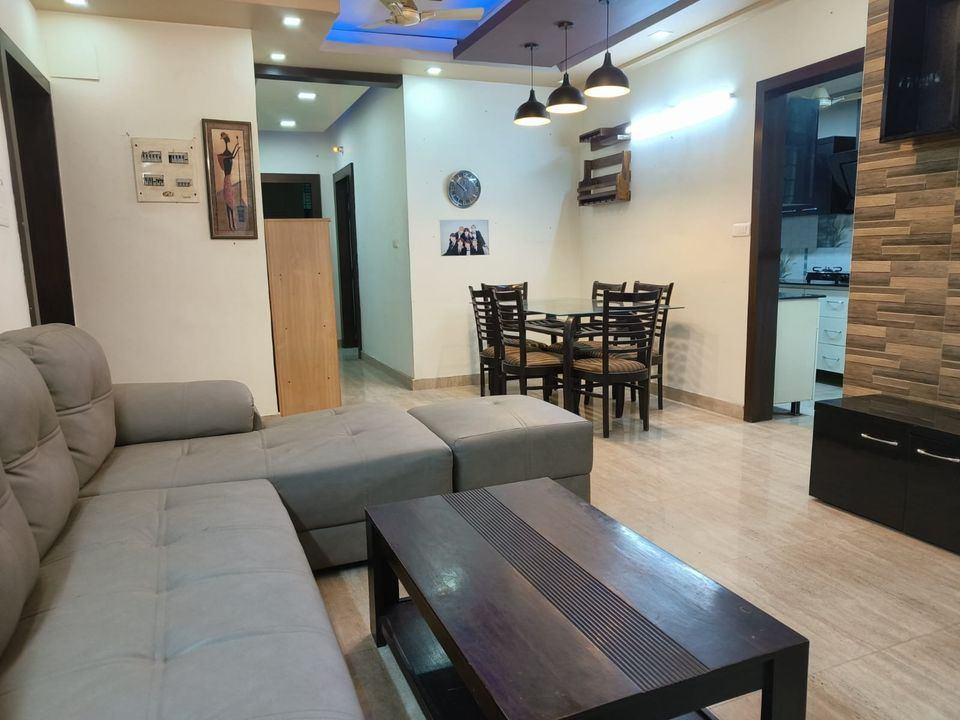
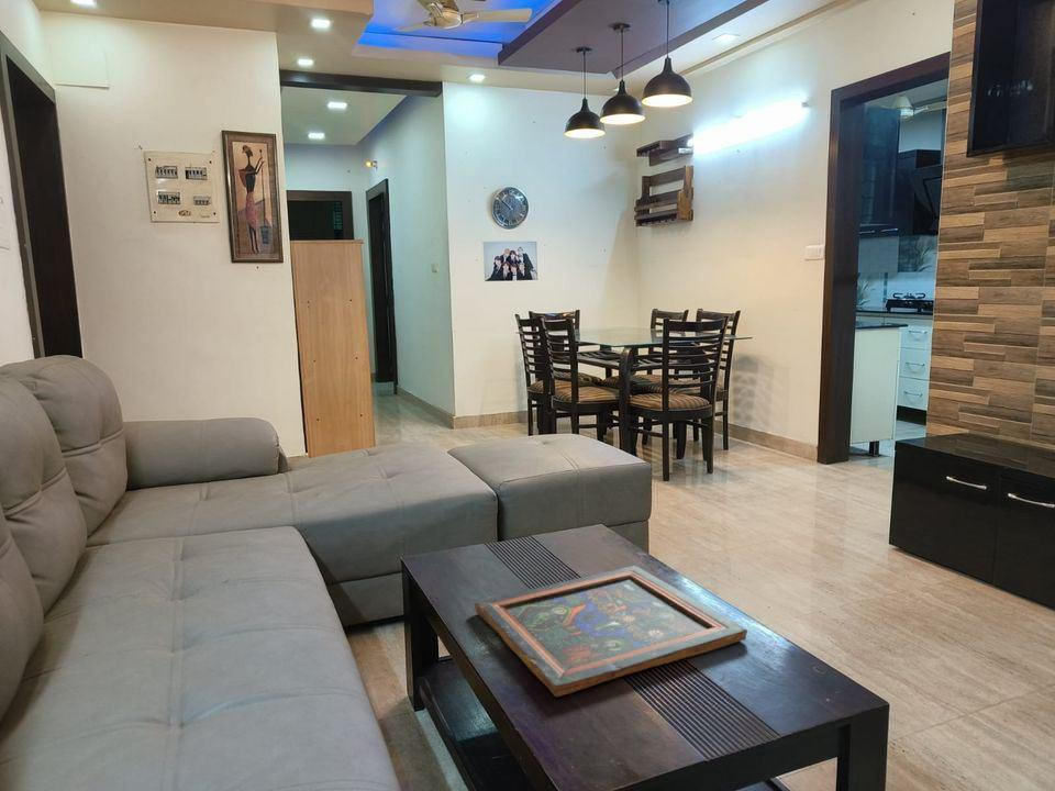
+ painted panel (602, 620)
